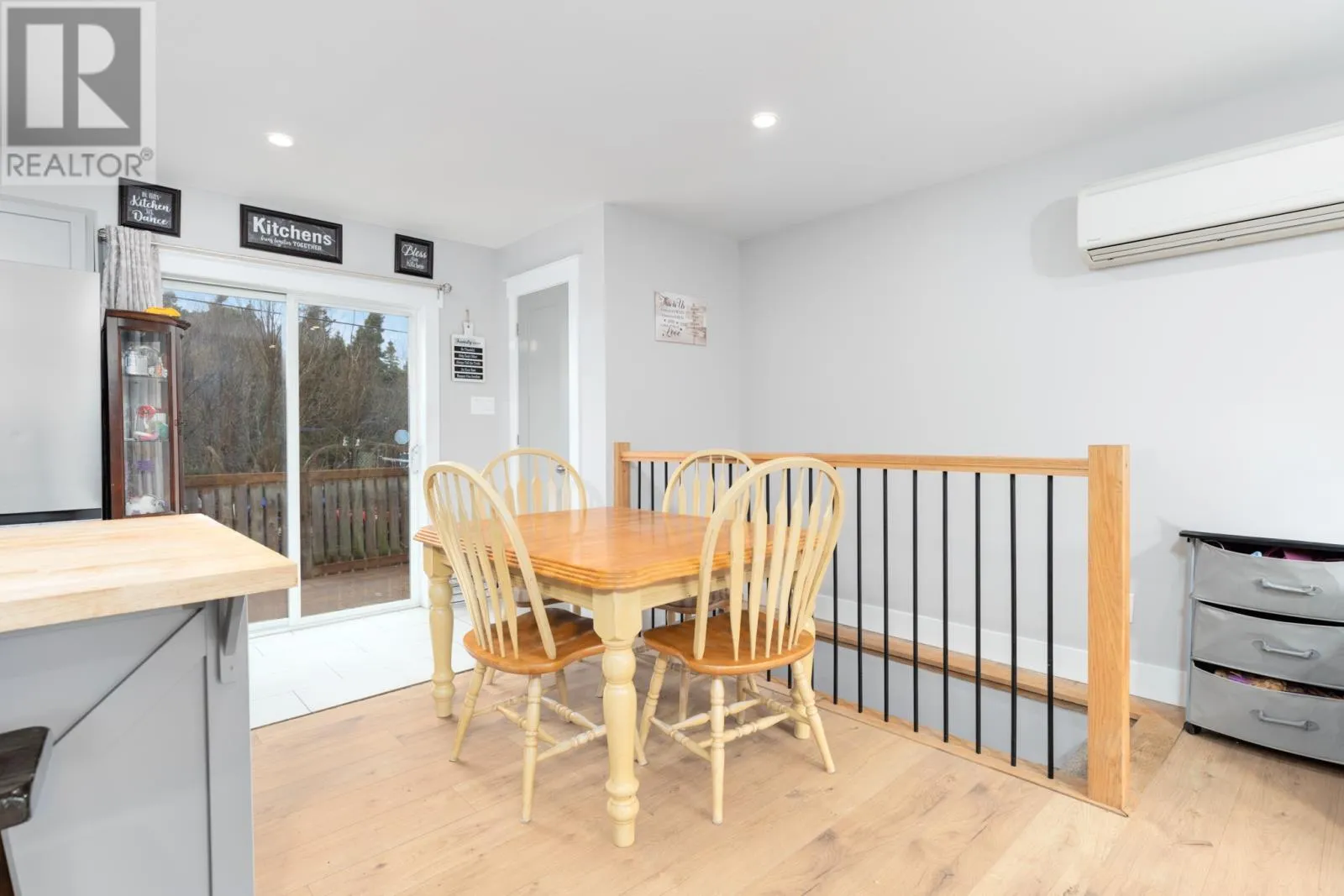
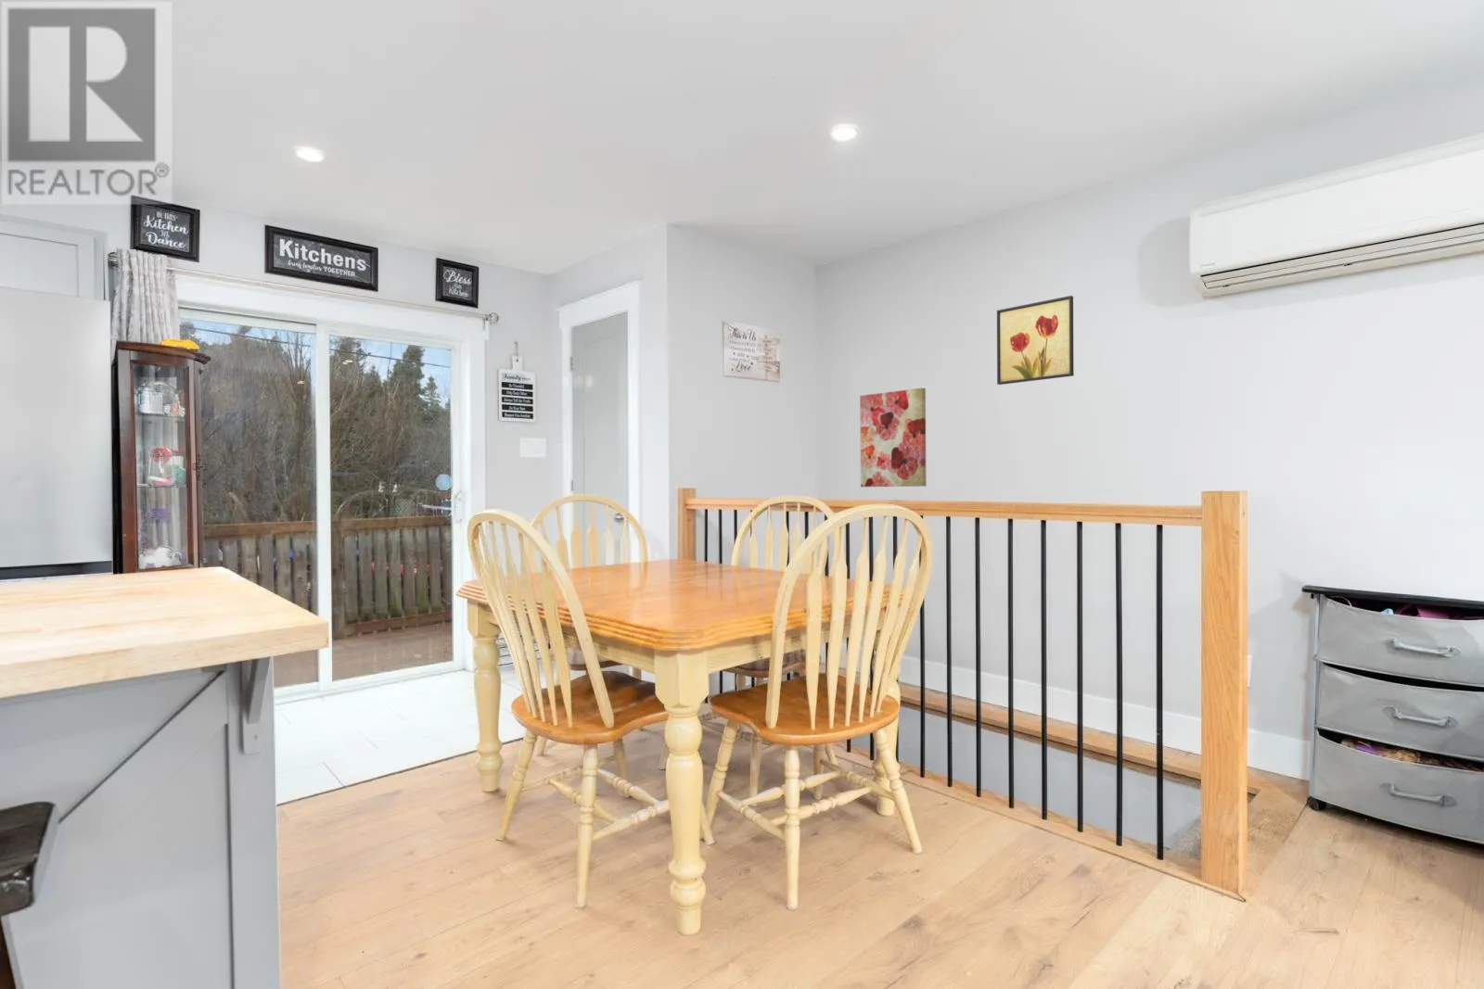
+ wall art (891, 439)
+ wall art (1035, 342)
